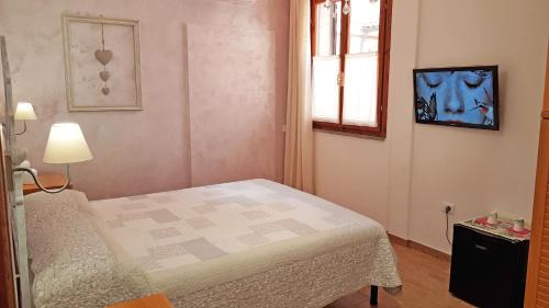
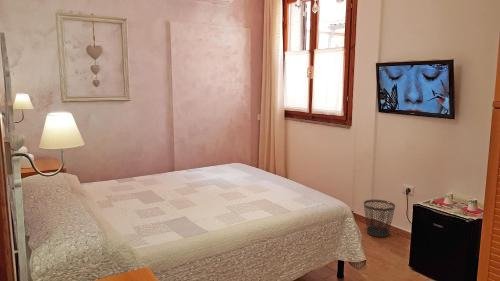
+ wastebasket (378, 219)
